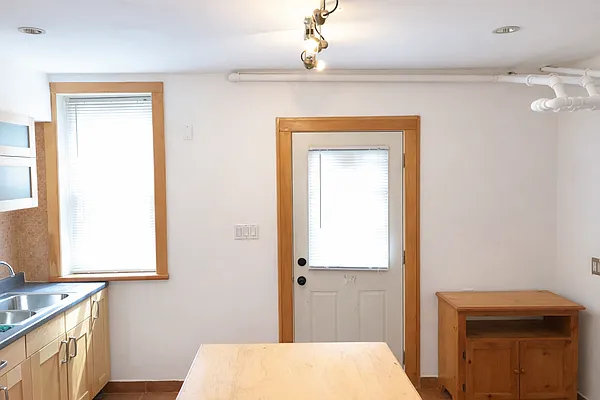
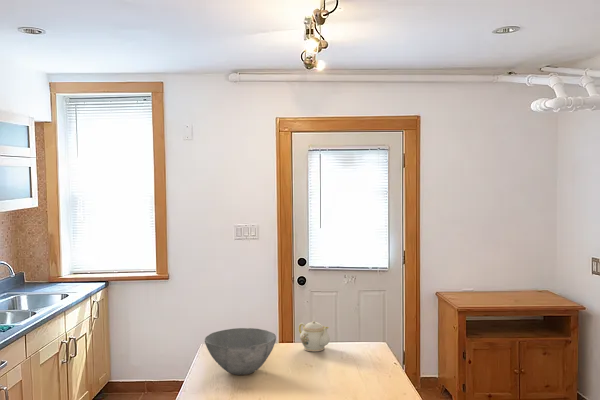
+ teapot (313, 334)
+ bowl (241, 354)
